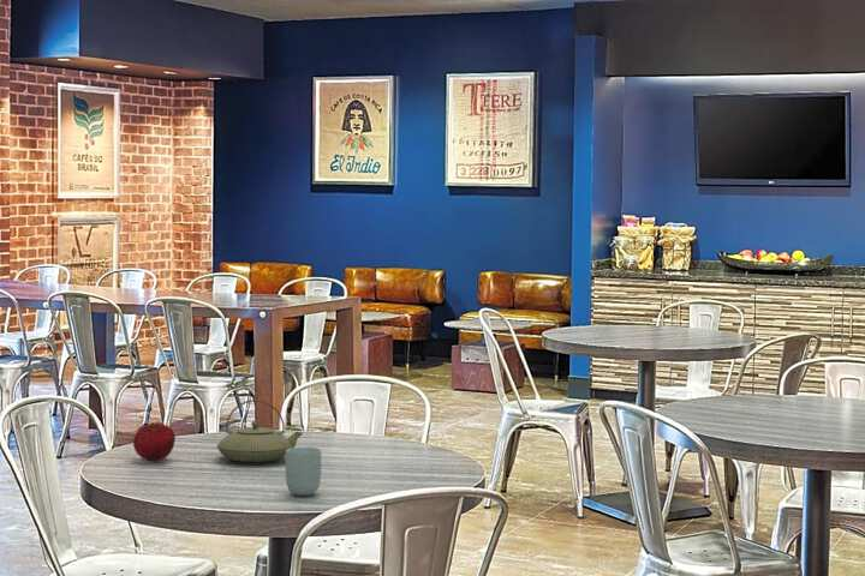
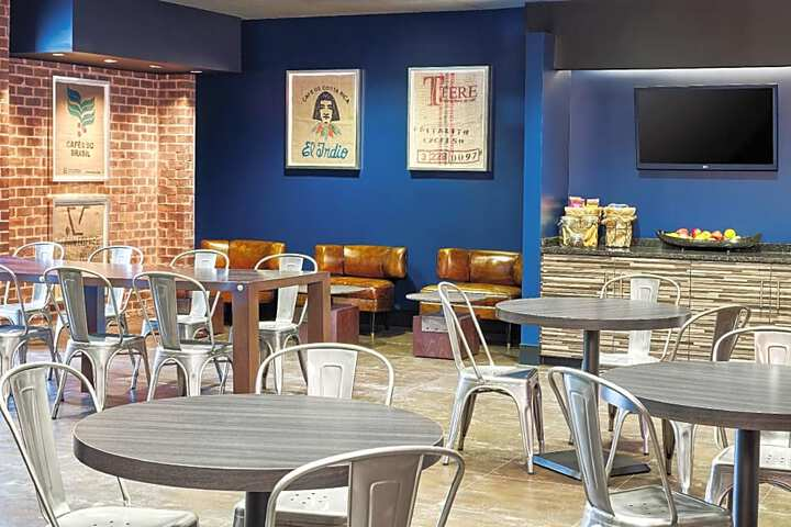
- teapot (260, 430)
- cup (303, 472)
- fruit (154, 440)
